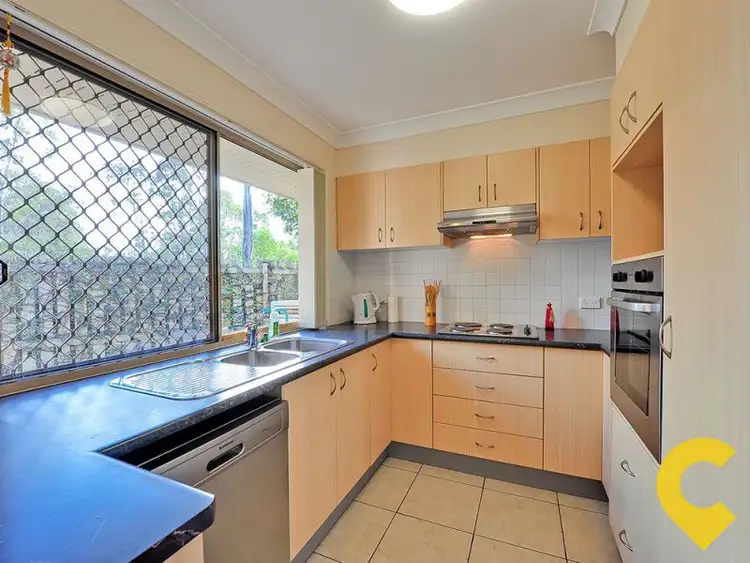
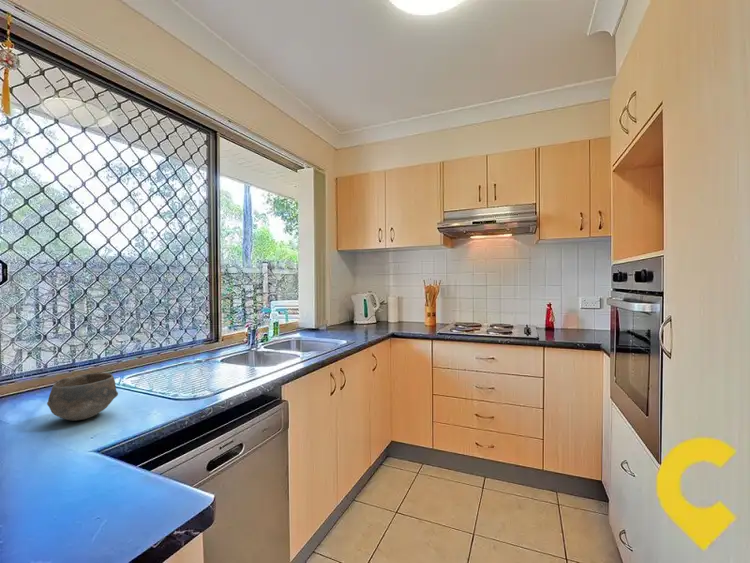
+ bowl (84, 397)
